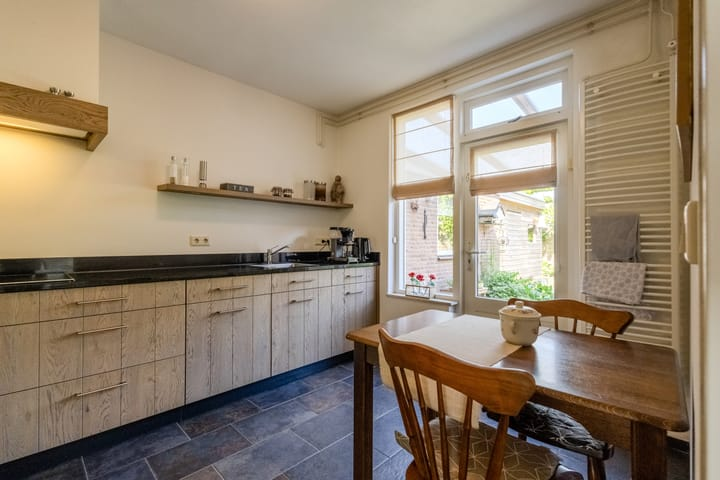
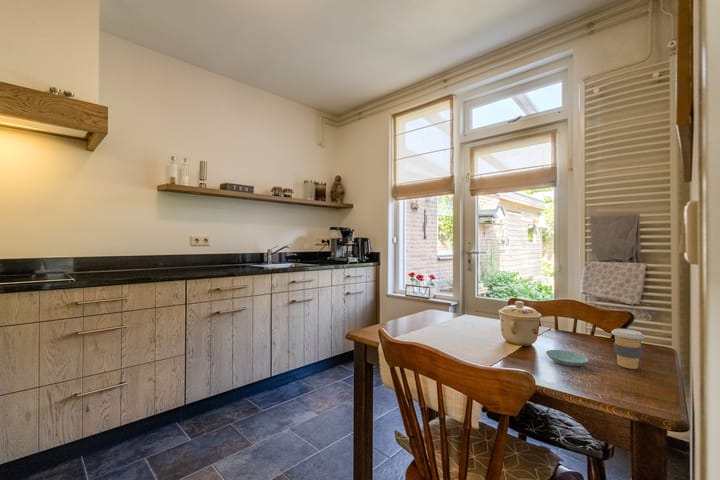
+ coffee cup (627, 348)
+ saucer (566, 359)
